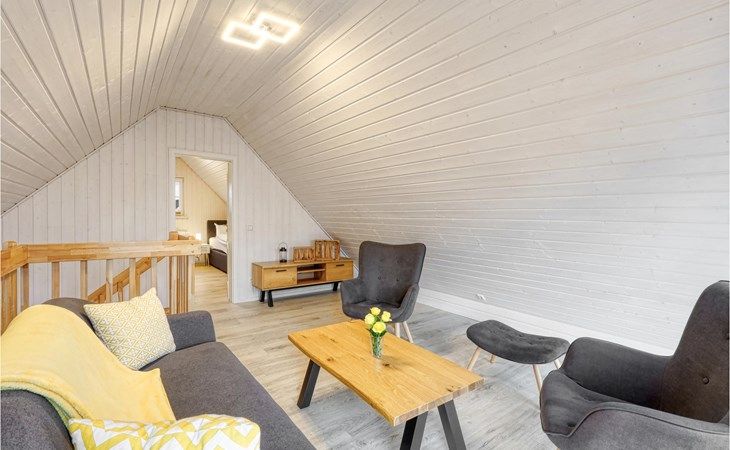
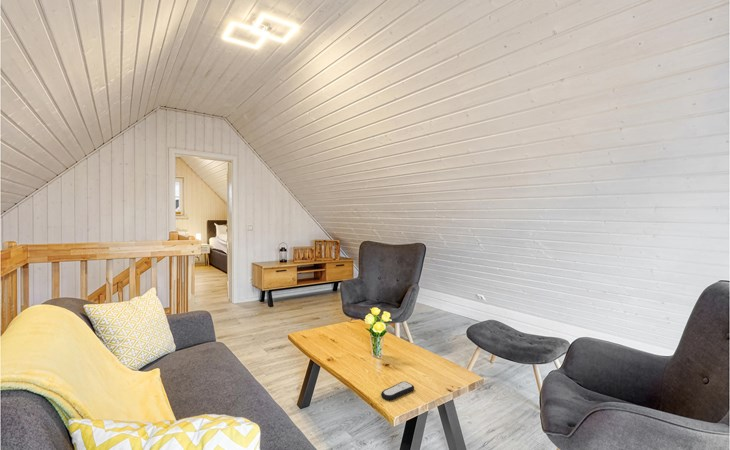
+ remote control (397, 390)
